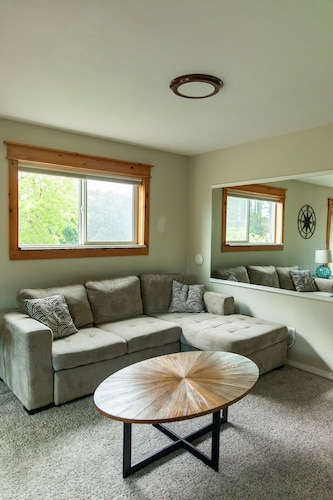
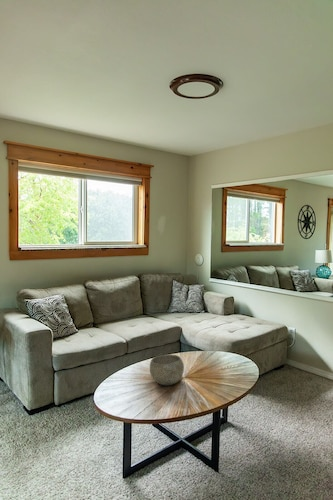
+ bowl (166, 370)
